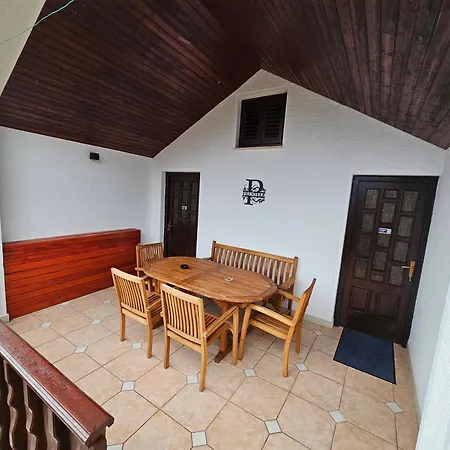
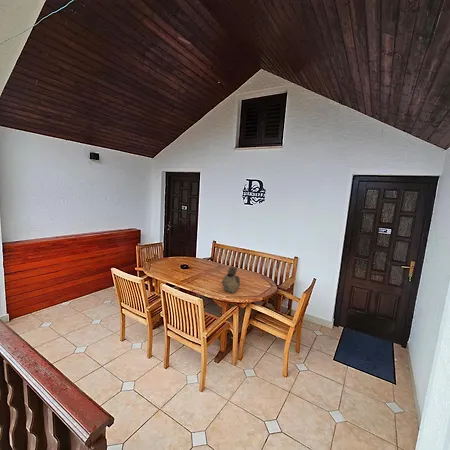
+ pitcher (230, 280)
